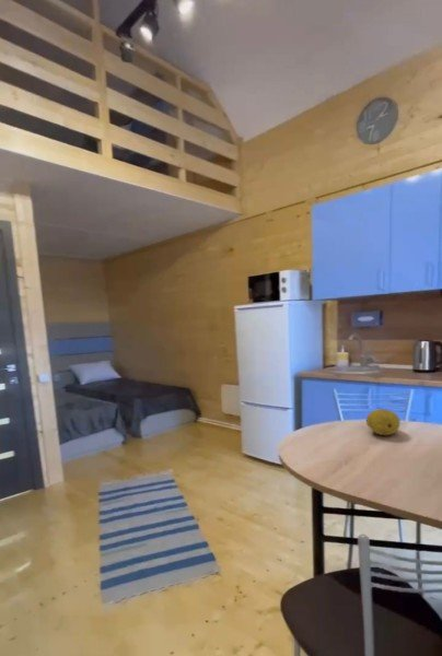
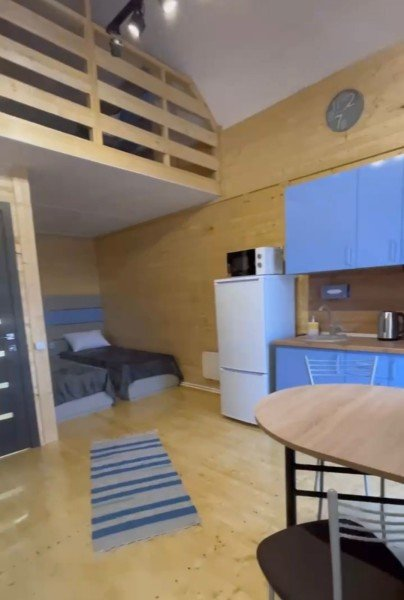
- fruit (382, 419)
